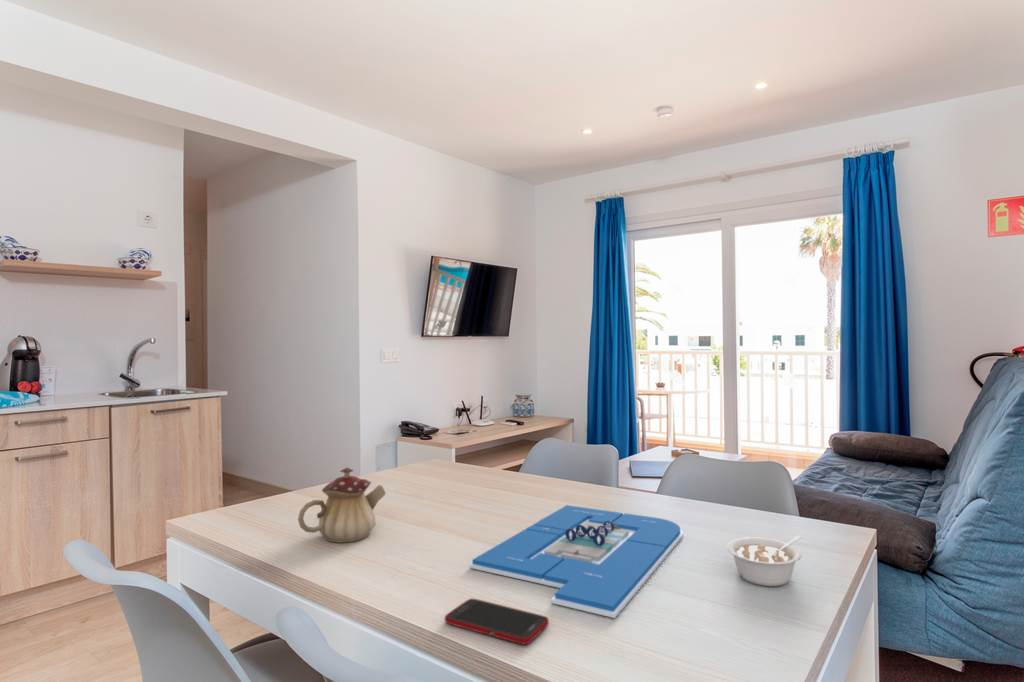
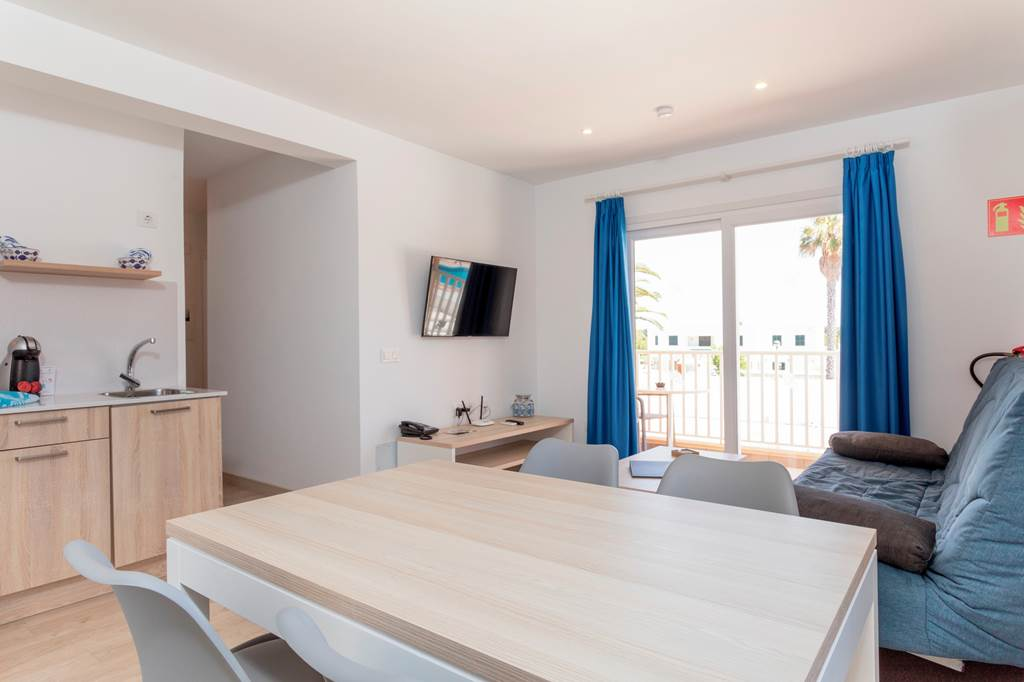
- cell phone (496, 620)
- board game (584, 540)
- legume (764, 559)
- teapot (343, 502)
